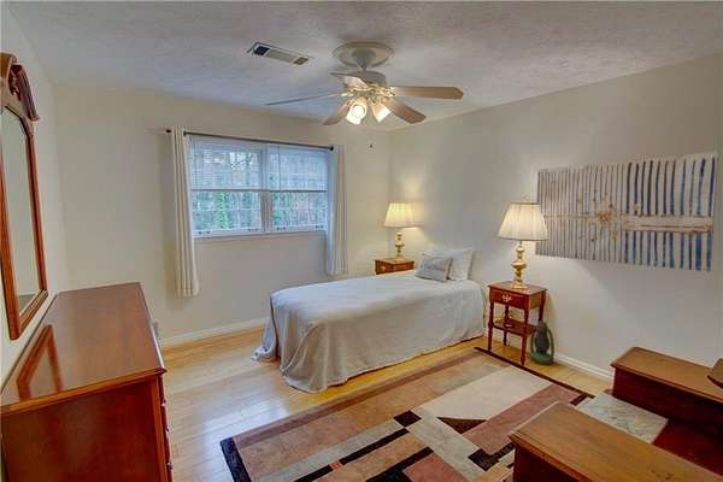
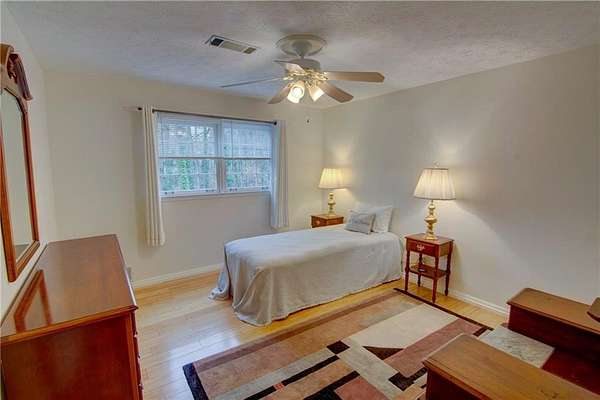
- wall art (610, 212)
- lantern (541, 341)
